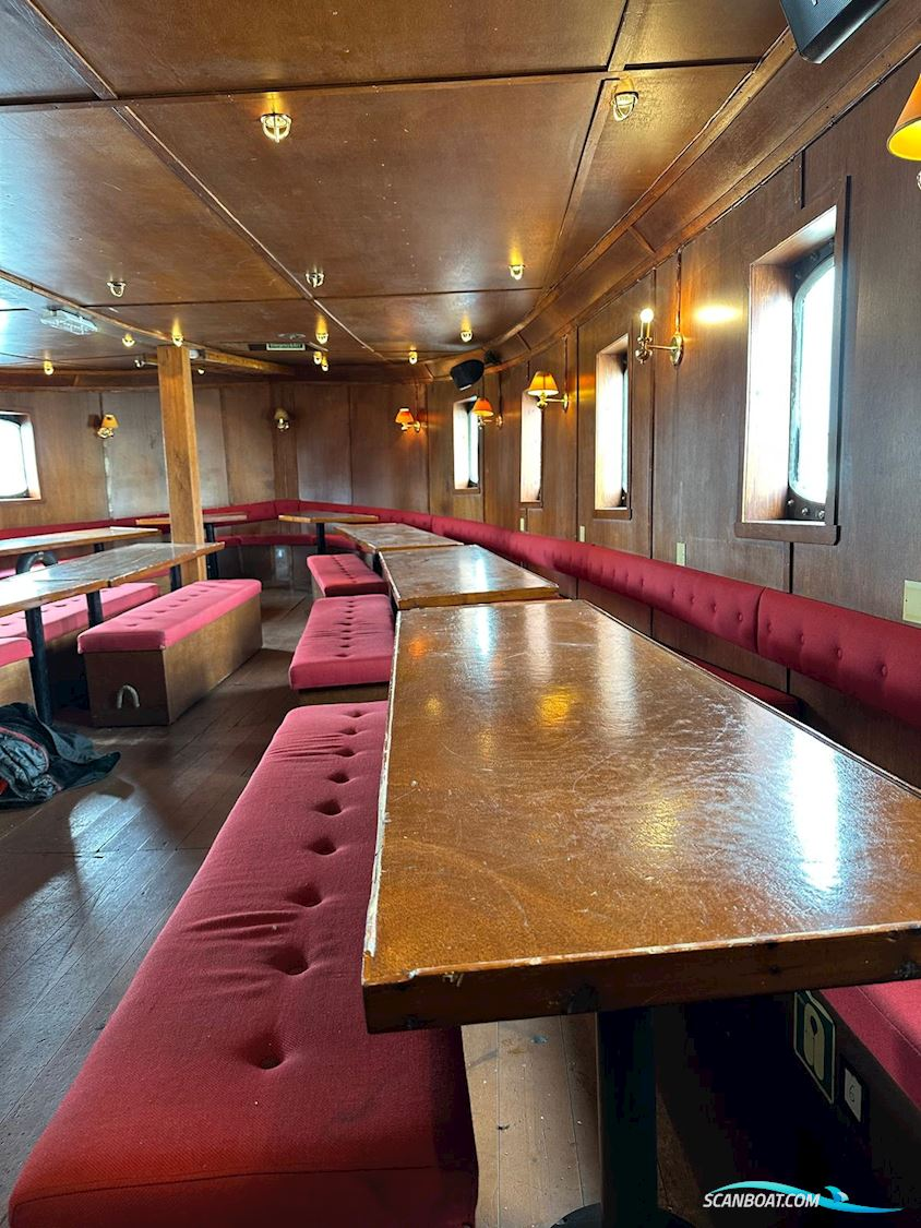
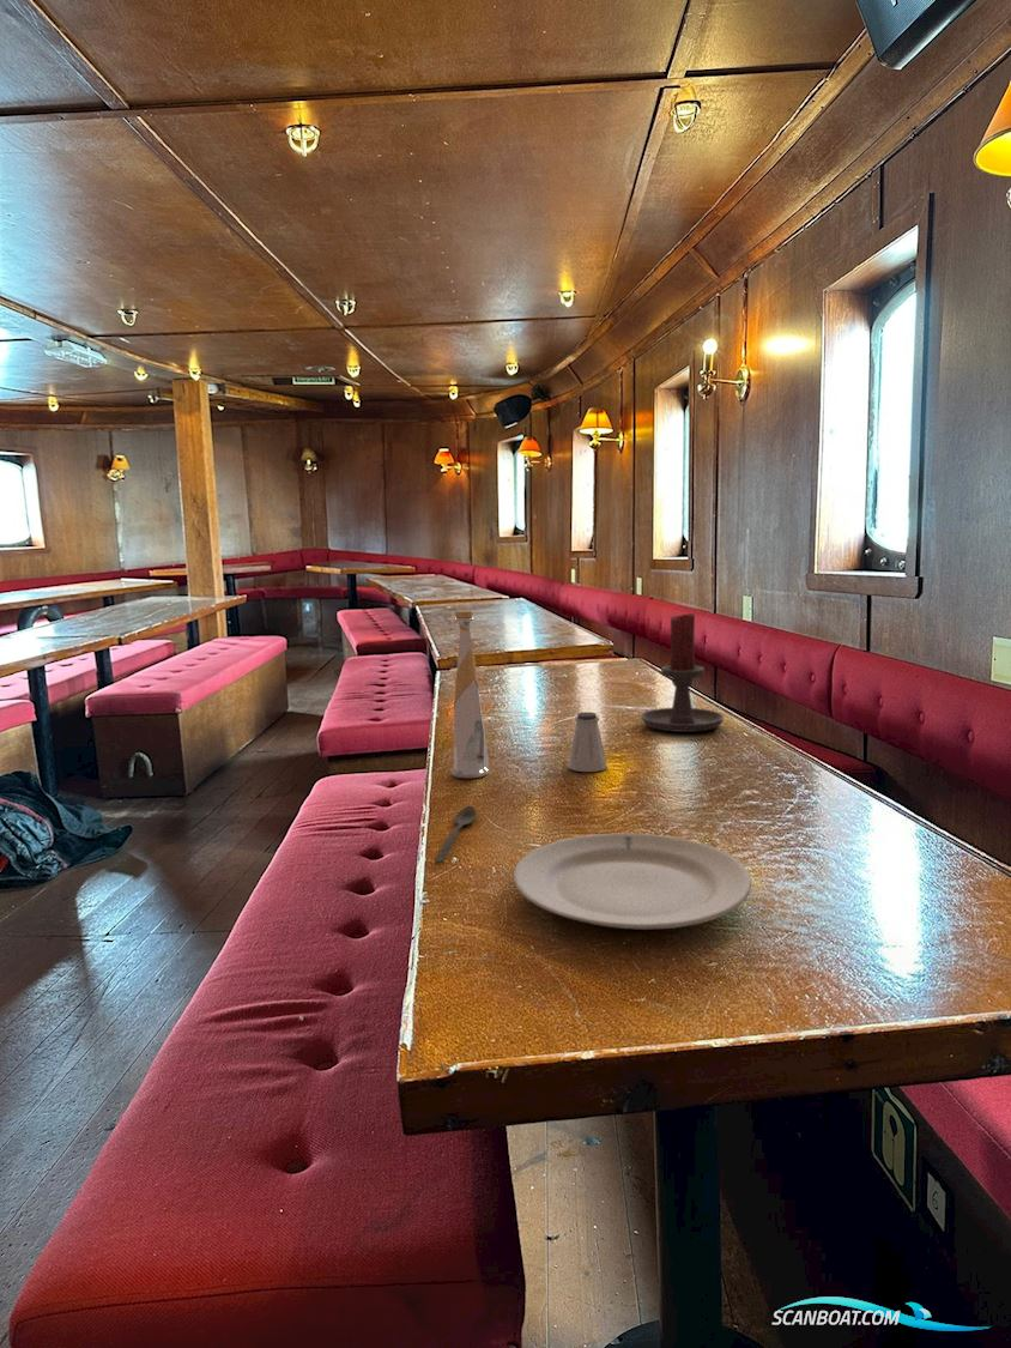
+ saltshaker (587, 739)
+ candle holder (680, 667)
+ chinaware (629, 882)
+ bottle (467, 693)
+ spoon (455, 832)
